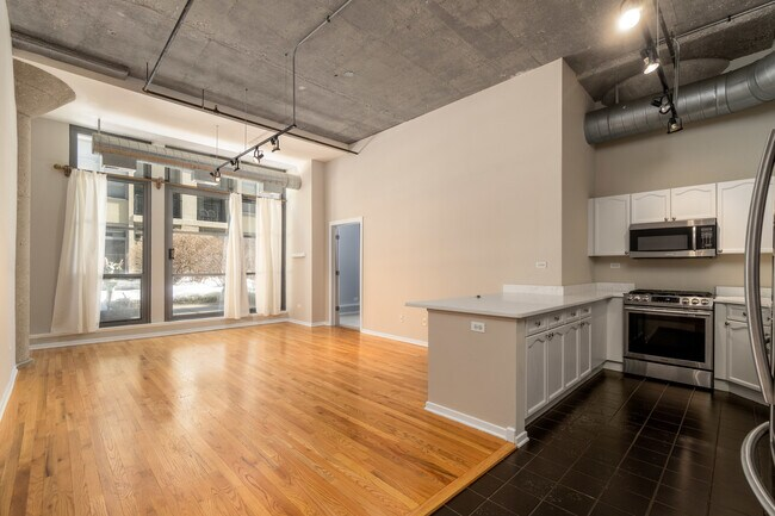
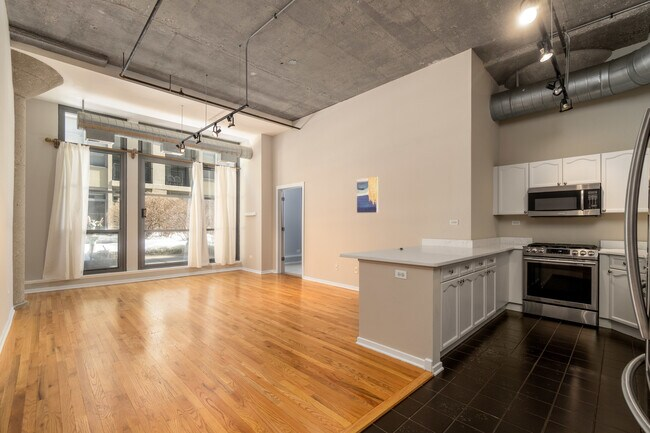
+ wall art (367, 195)
